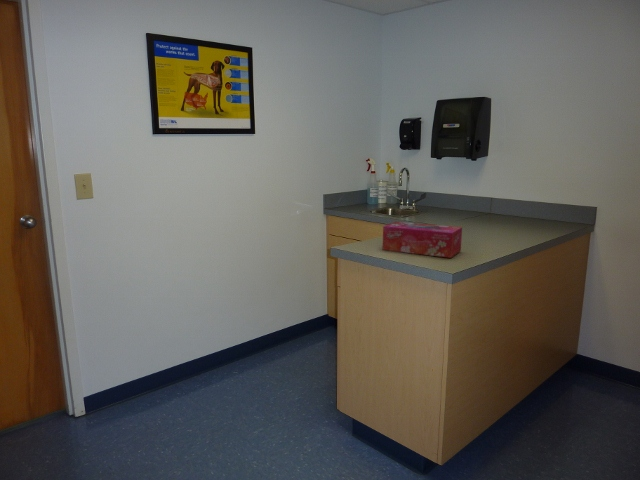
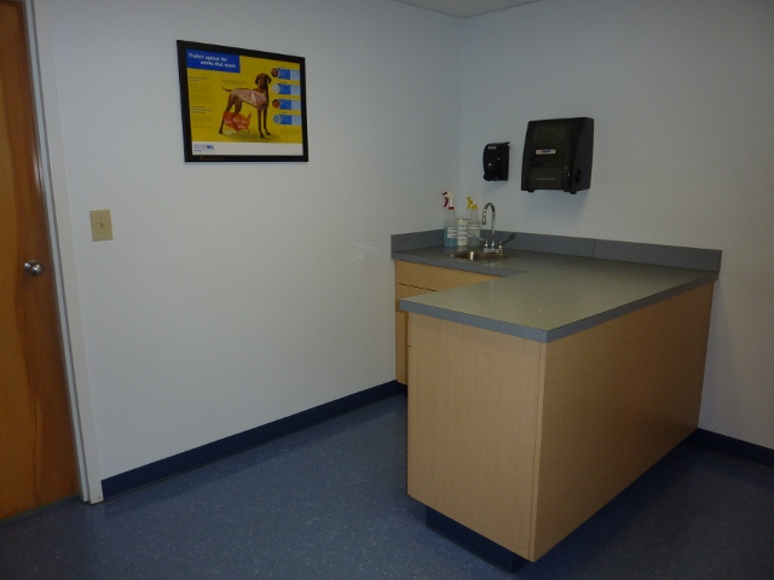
- tissue box (422, 238)
